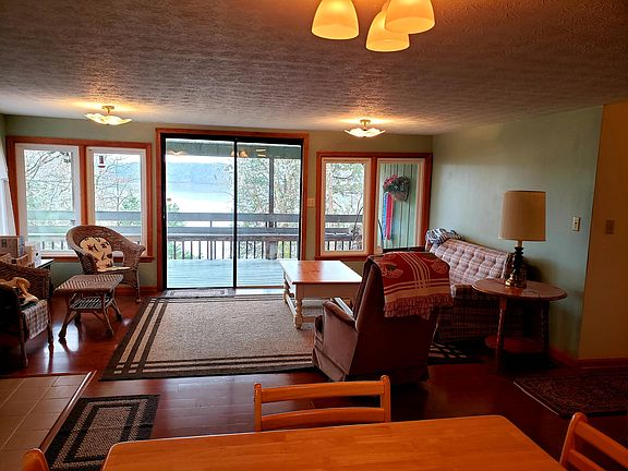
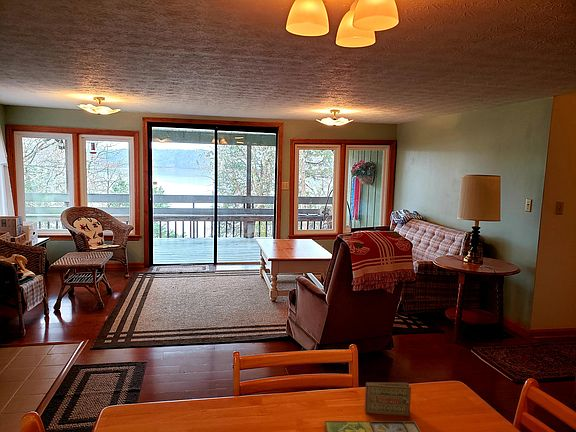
+ board game (371, 411)
